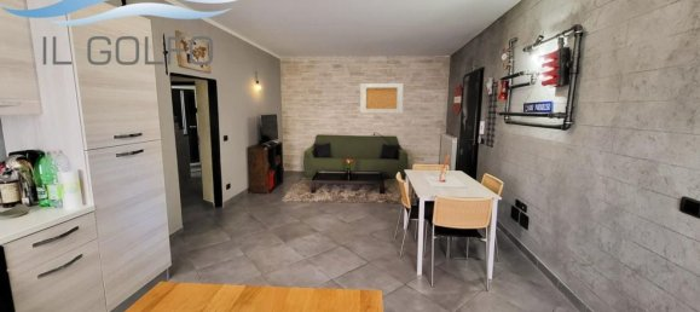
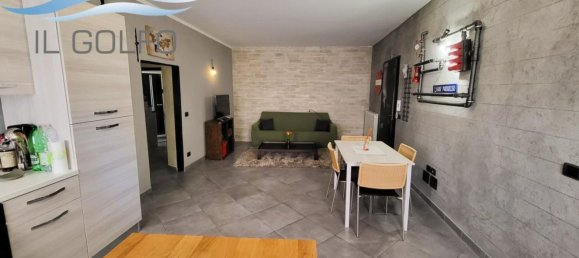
- wall art (381, 98)
